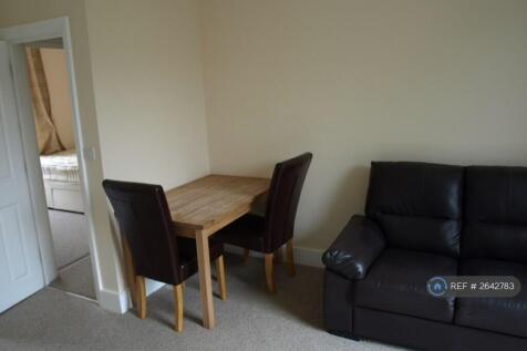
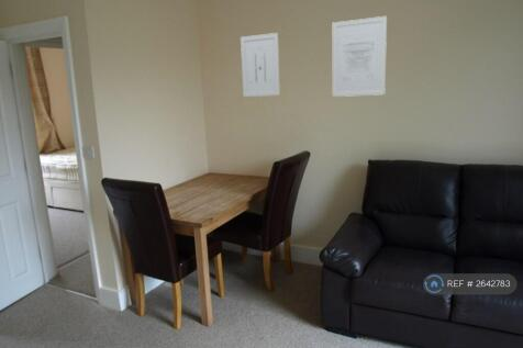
+ wall art (358, 58)
+ wall art (259, 66)
